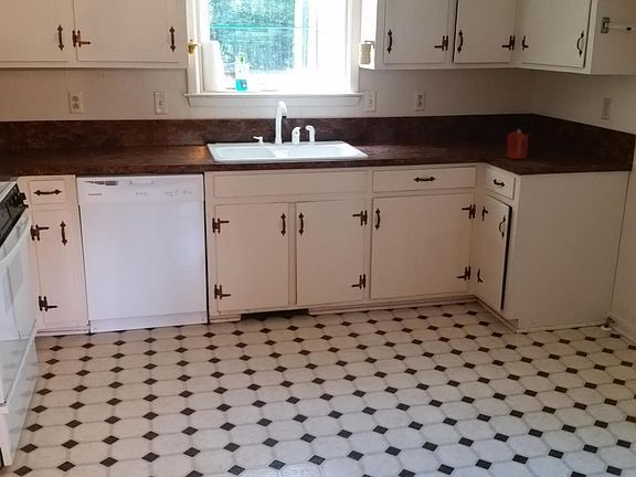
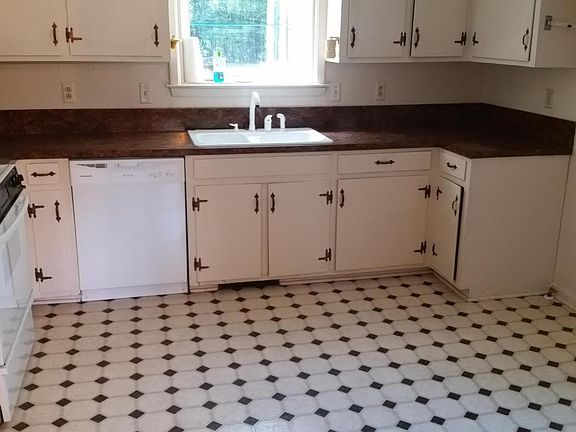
- candle (517, 144)
